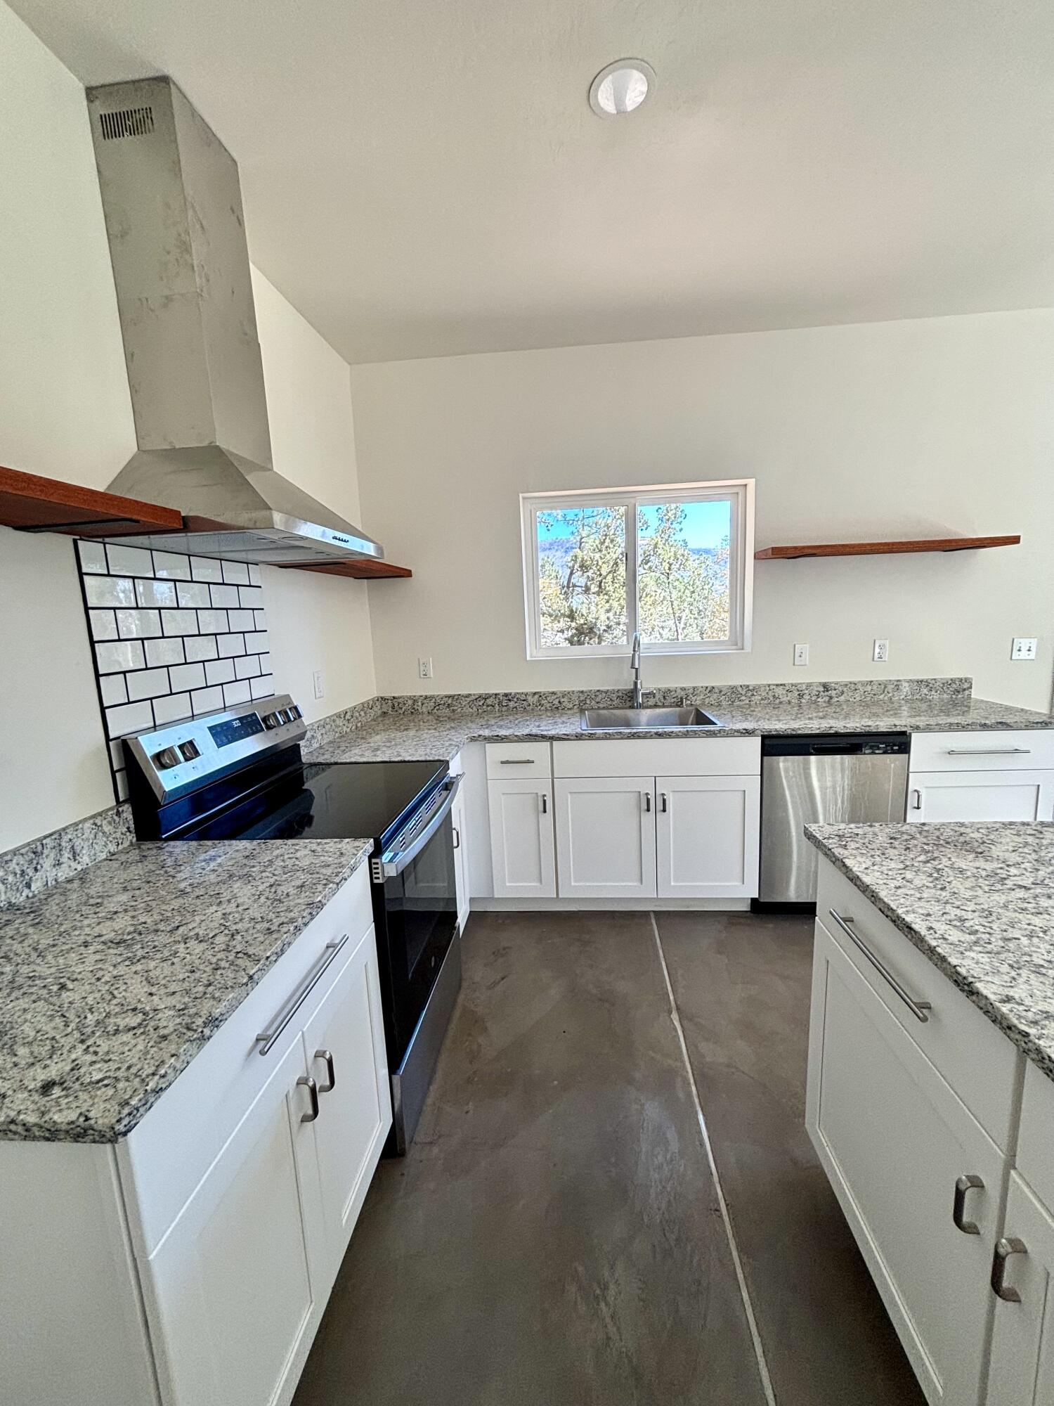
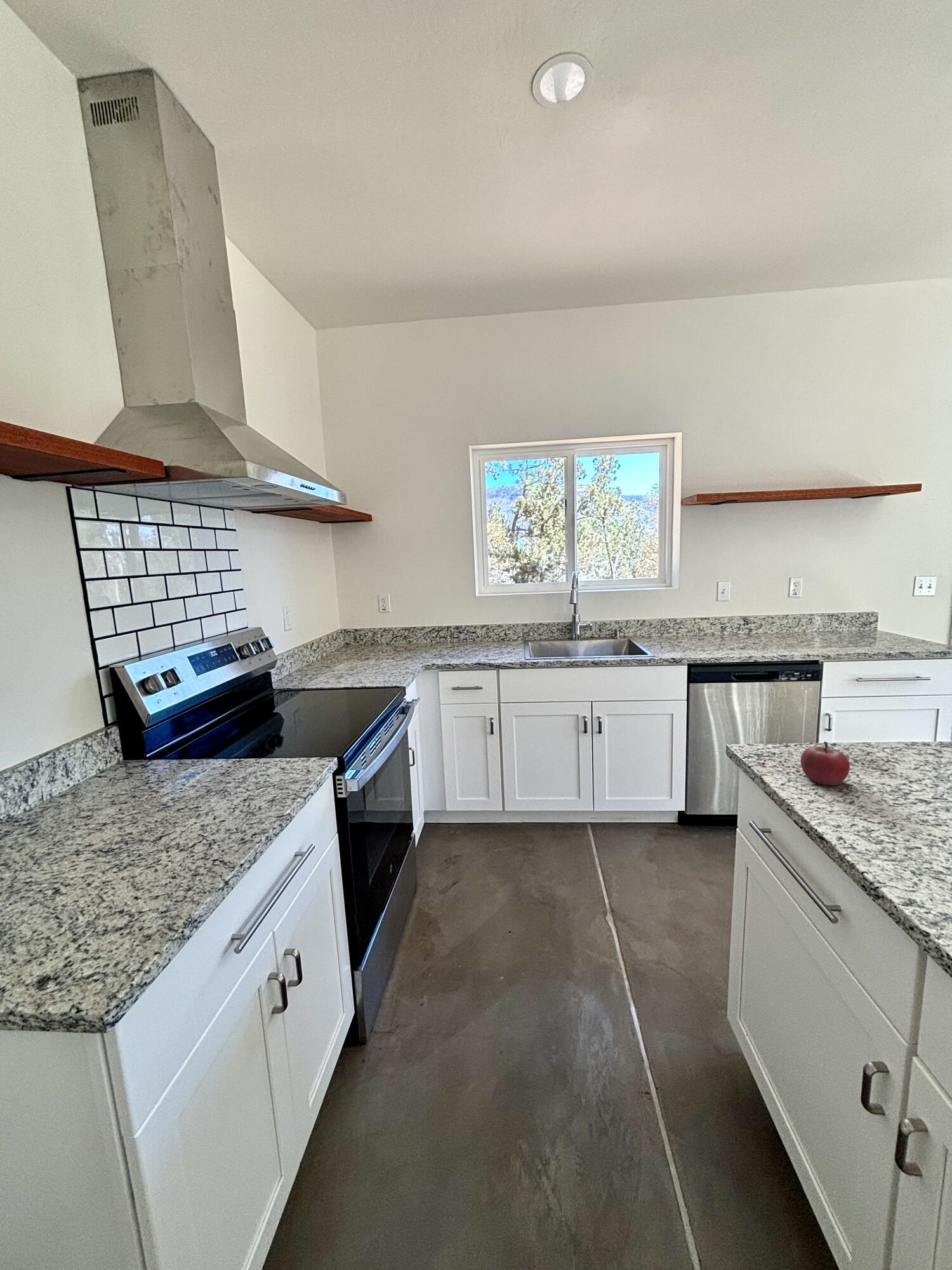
+ fruit (825, 761)
